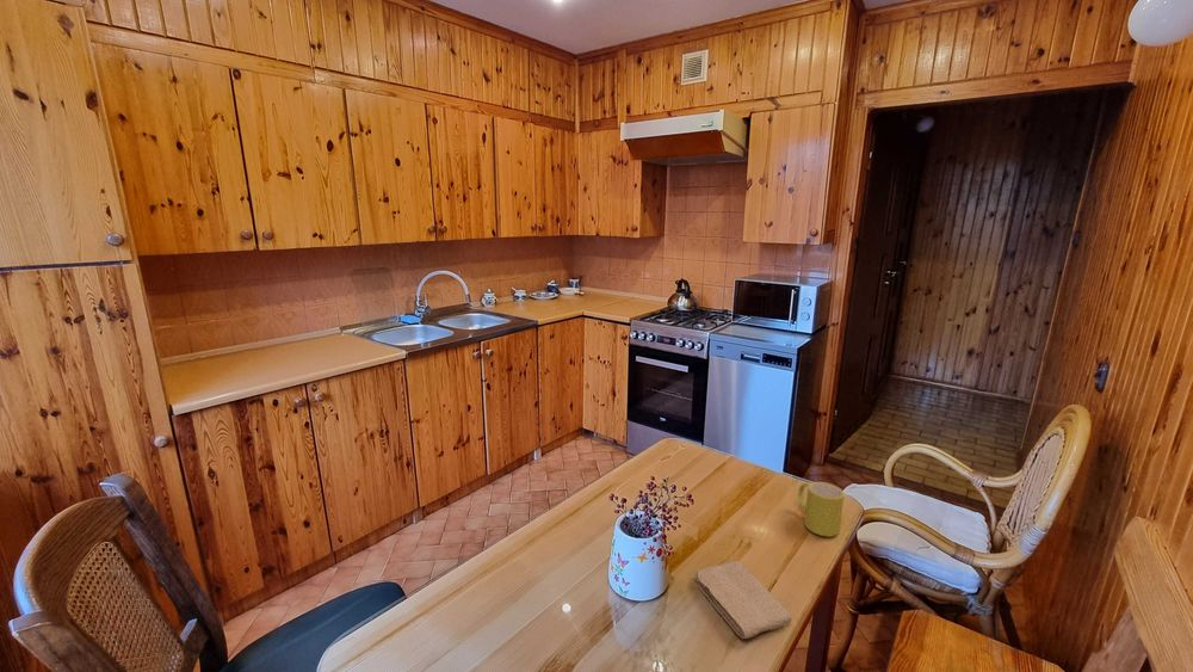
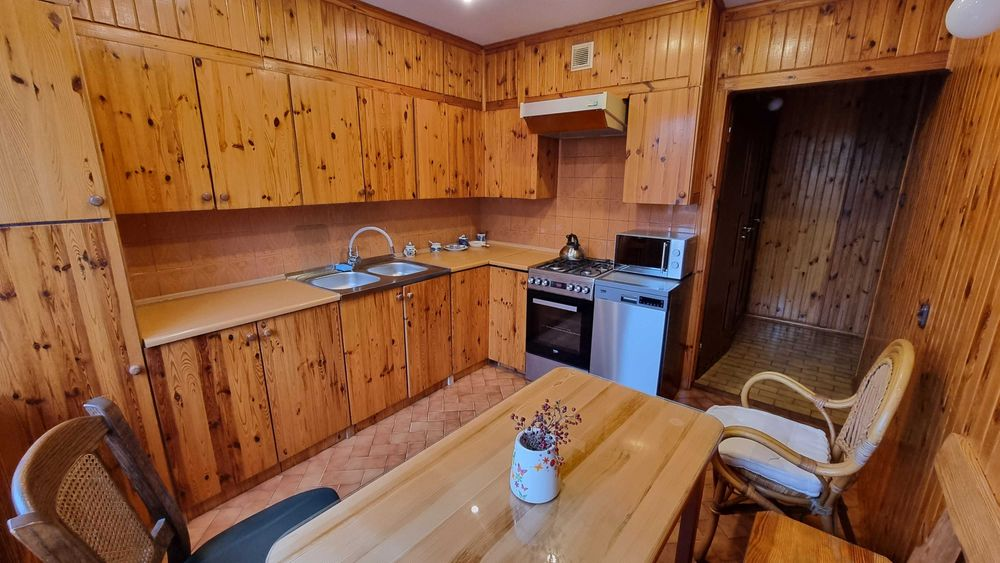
- mug (817, 505)
- washcloth (738, 594)
